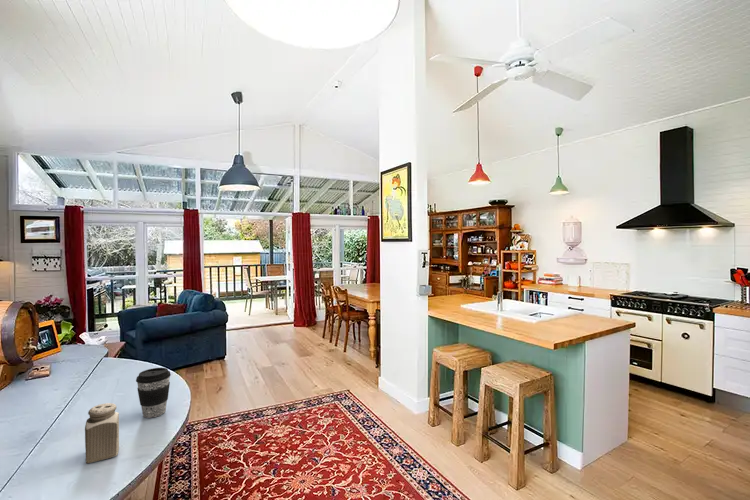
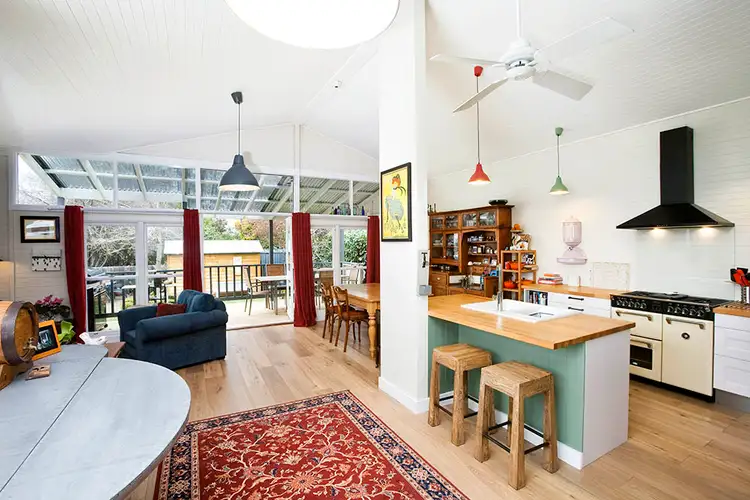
- coffee cup (154, 392)
- salt shaker (102, 430)
